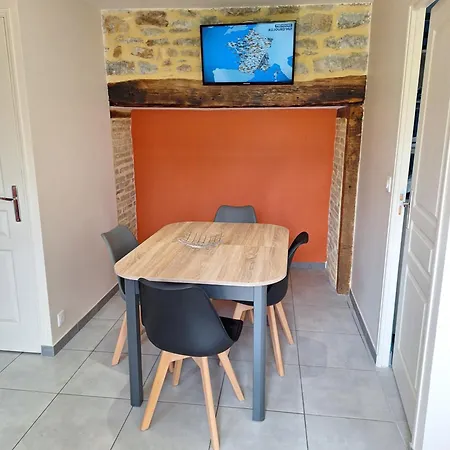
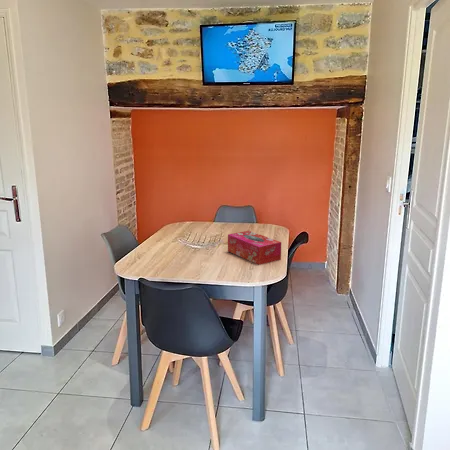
+ tissue box (253, 246)
